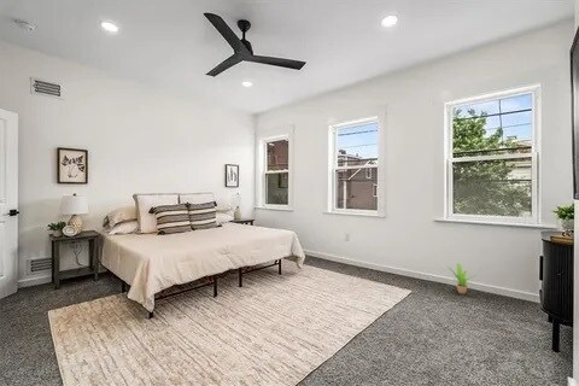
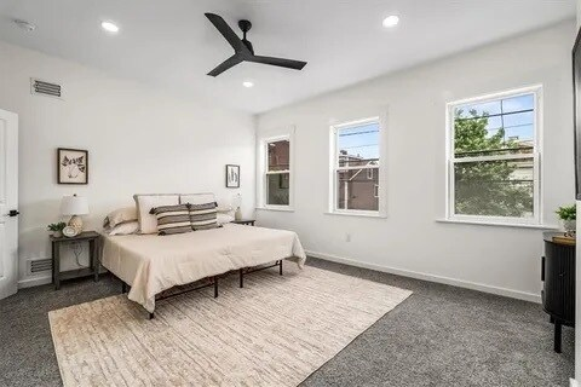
- potted plant (462, 279)
